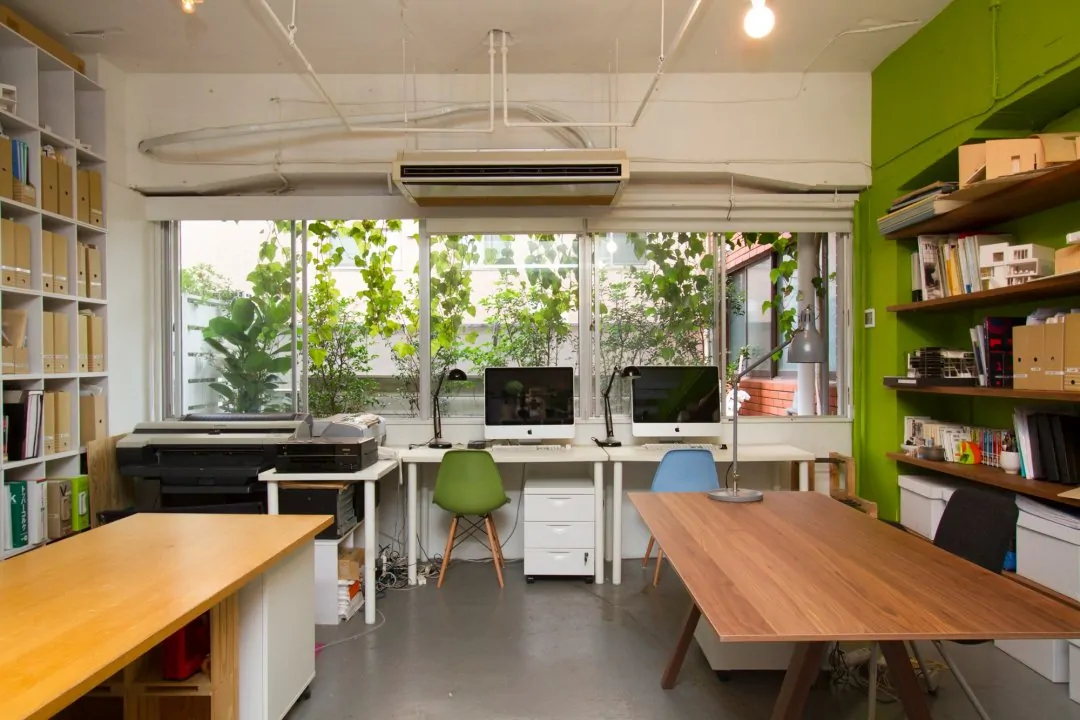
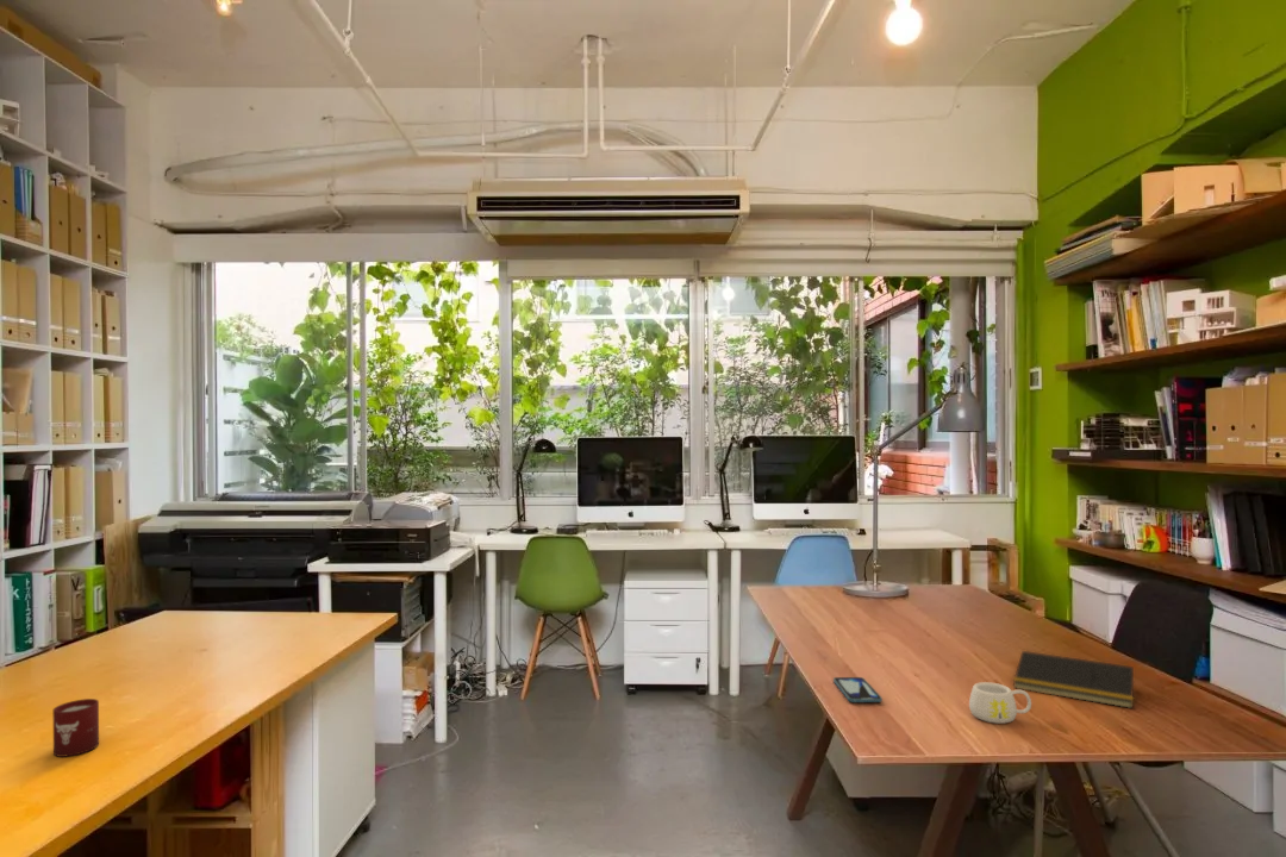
+ mug (1000, 702)
+ smartphone (856, 689)
+ cup (79, 724)
+ notepad (1073, 677)
